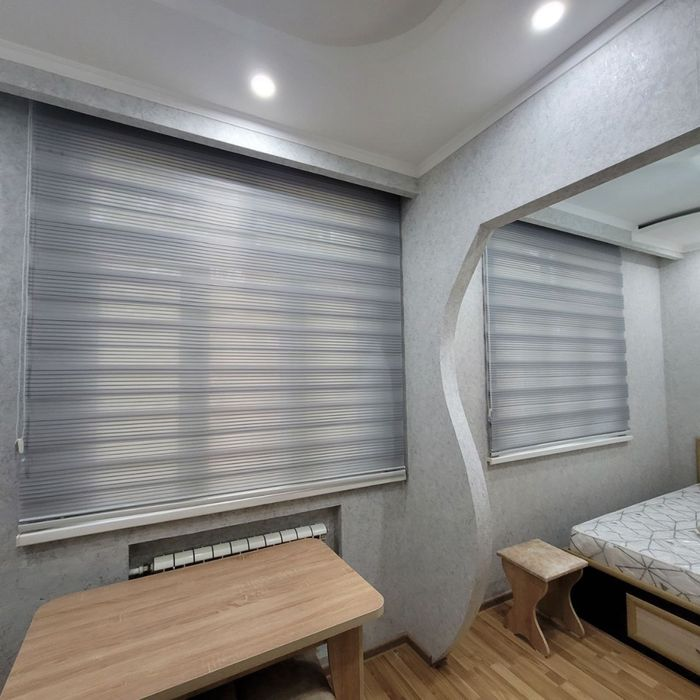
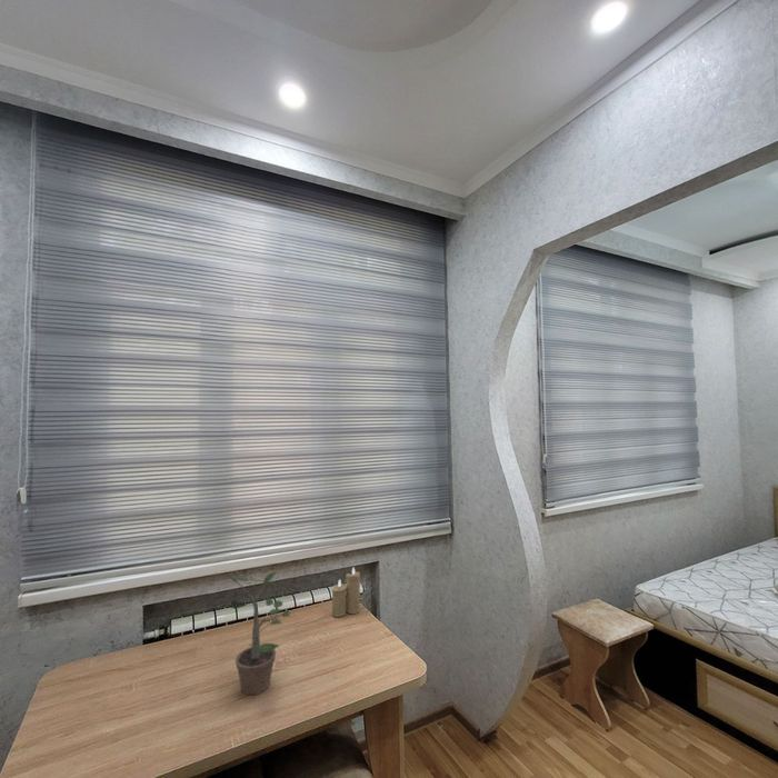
+ potted plant (258, 622)
+ candle (346, 589)
